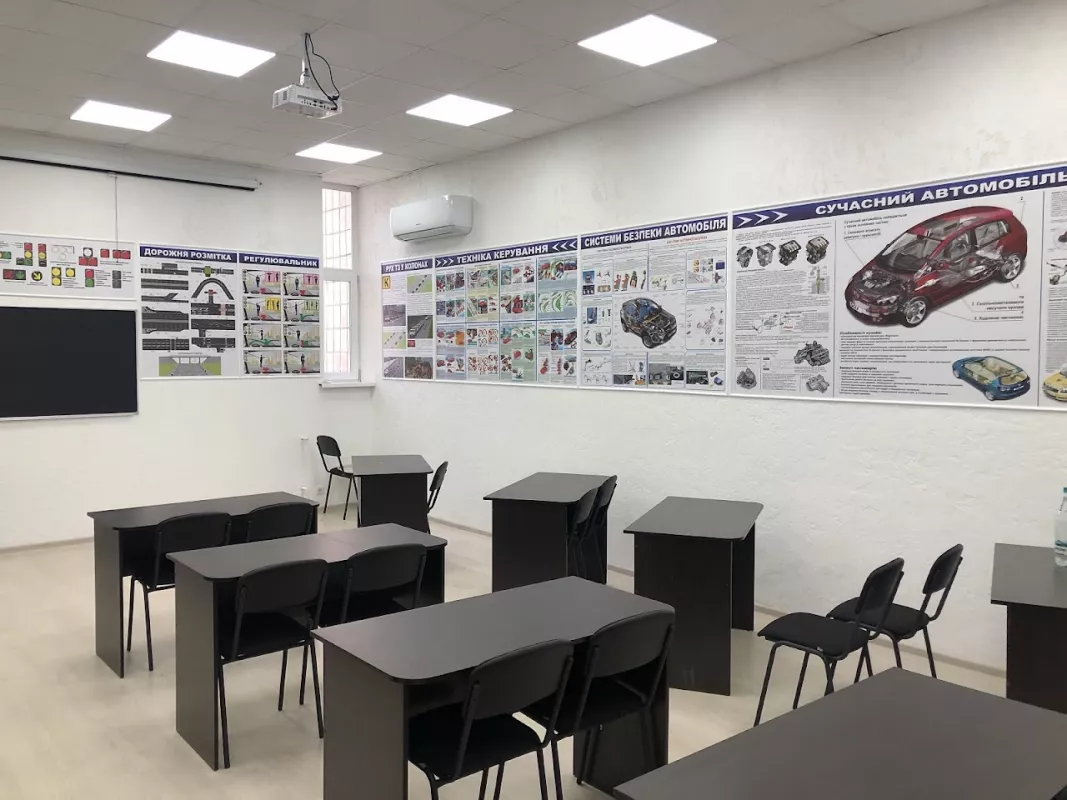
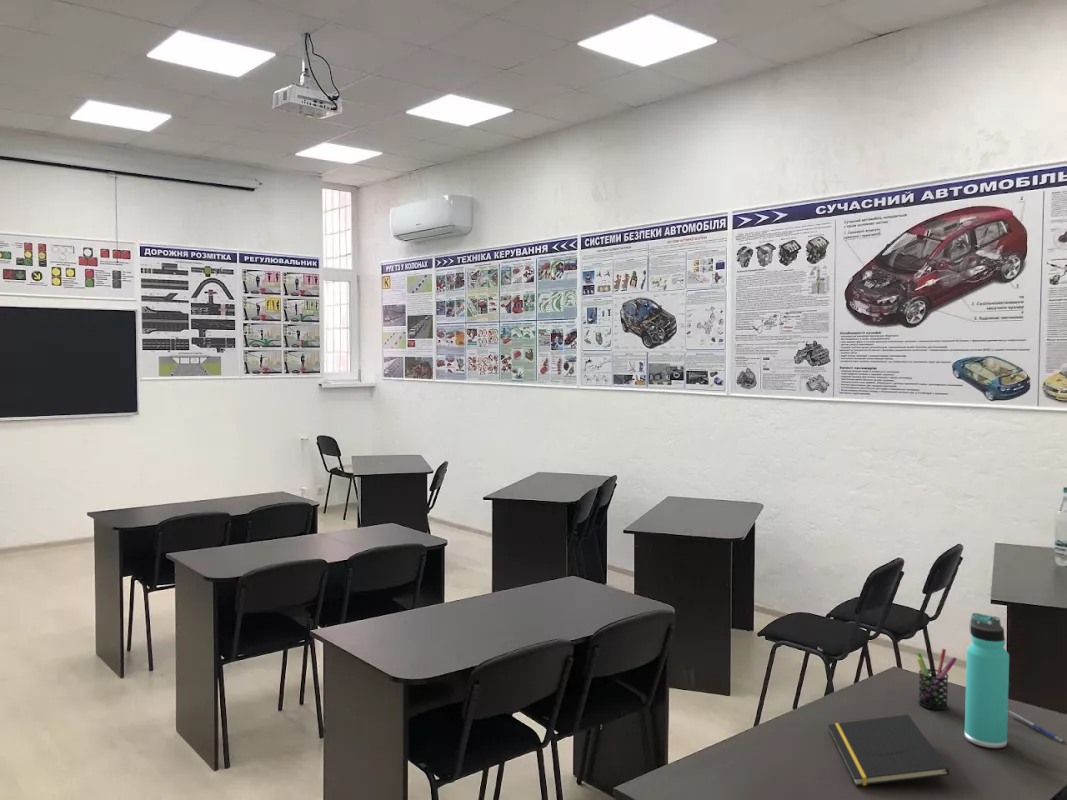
+ thermos bottle (987, 678)
+ pen holder (932, 676)
+ notepad (883, 748)
+ pen (1034, 725)
